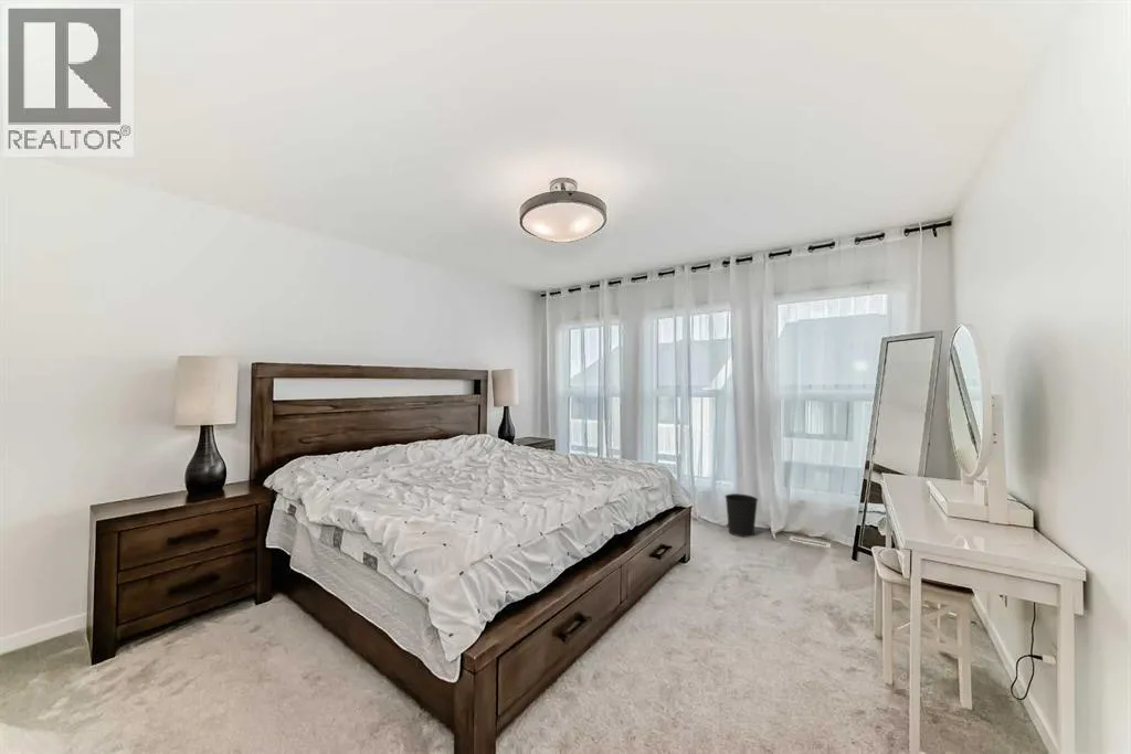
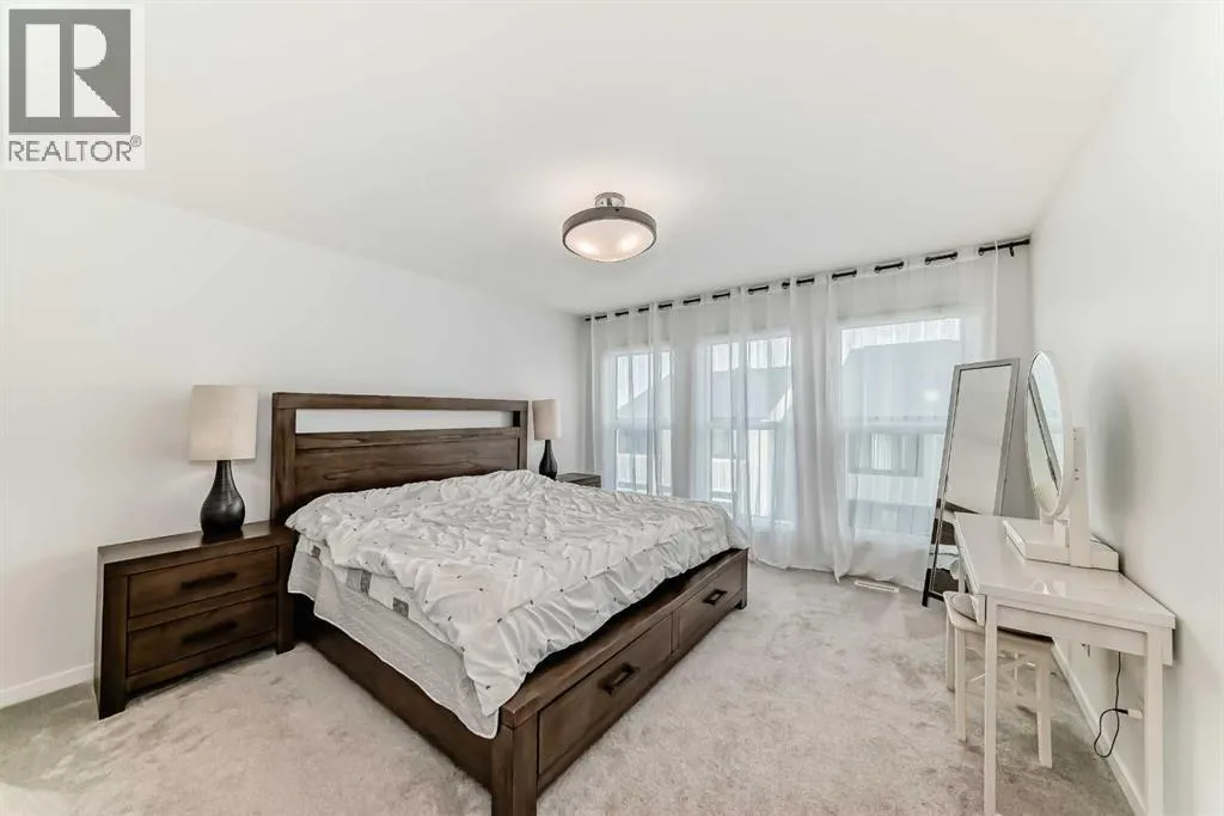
- wastebasket (741, 514)
